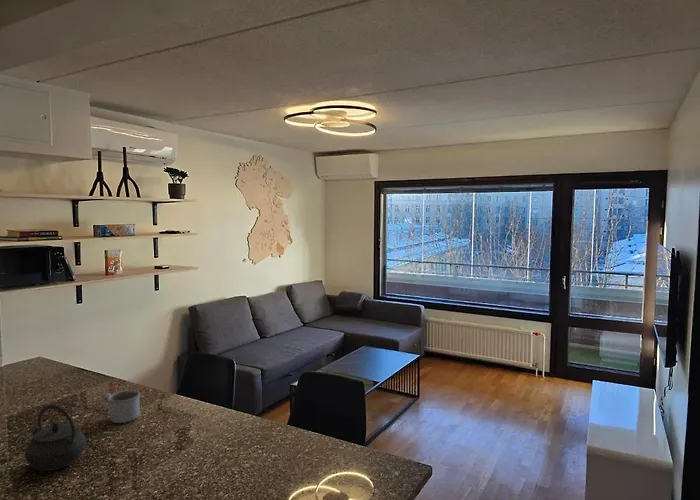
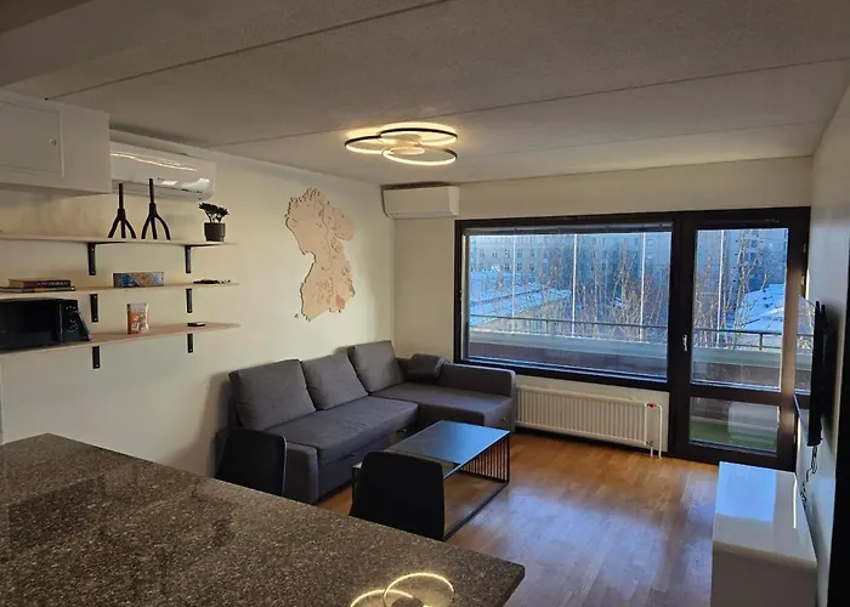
- kettle (53, 433)
- mug (122, 406)
